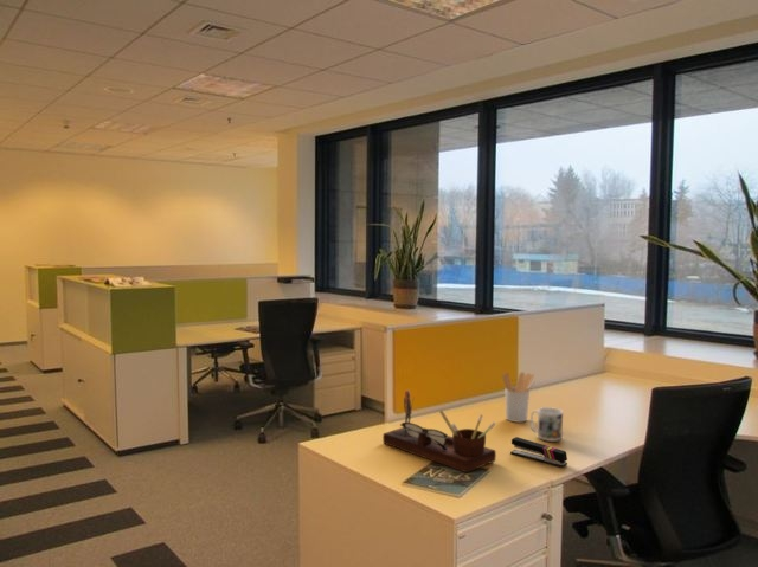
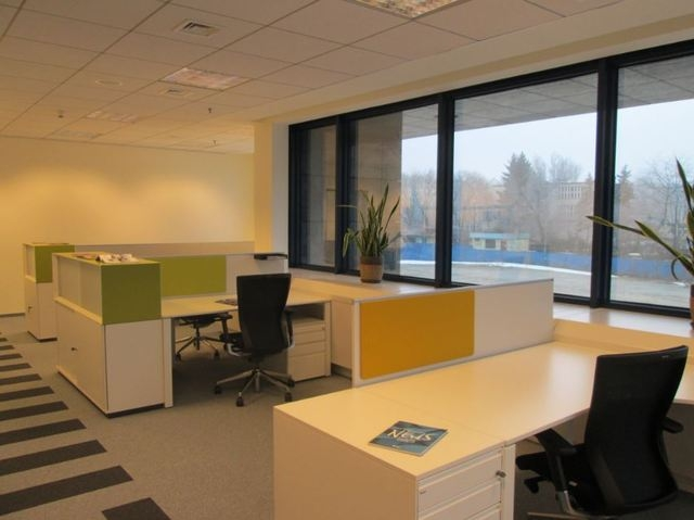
- stapler (538, 451)
- desk organizer (437, 430)
- mug (545, 423)
- utensil holder (519, 395)
